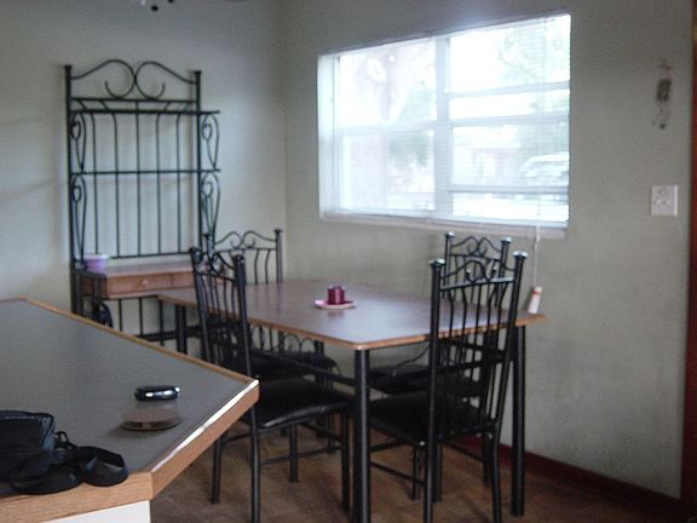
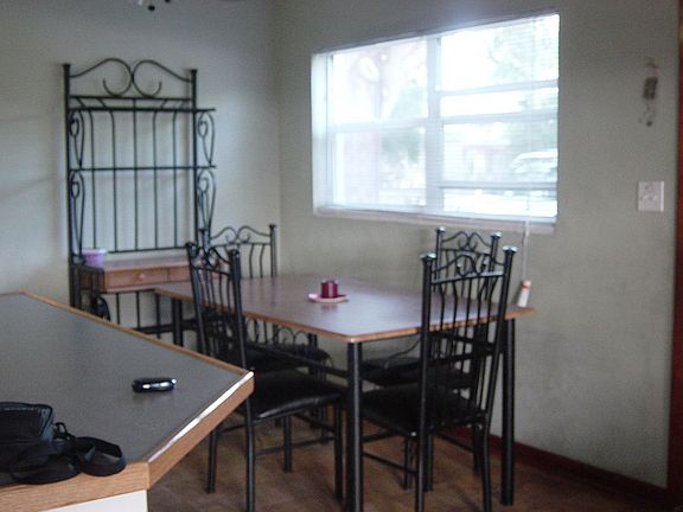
- coaster (150, 418)
